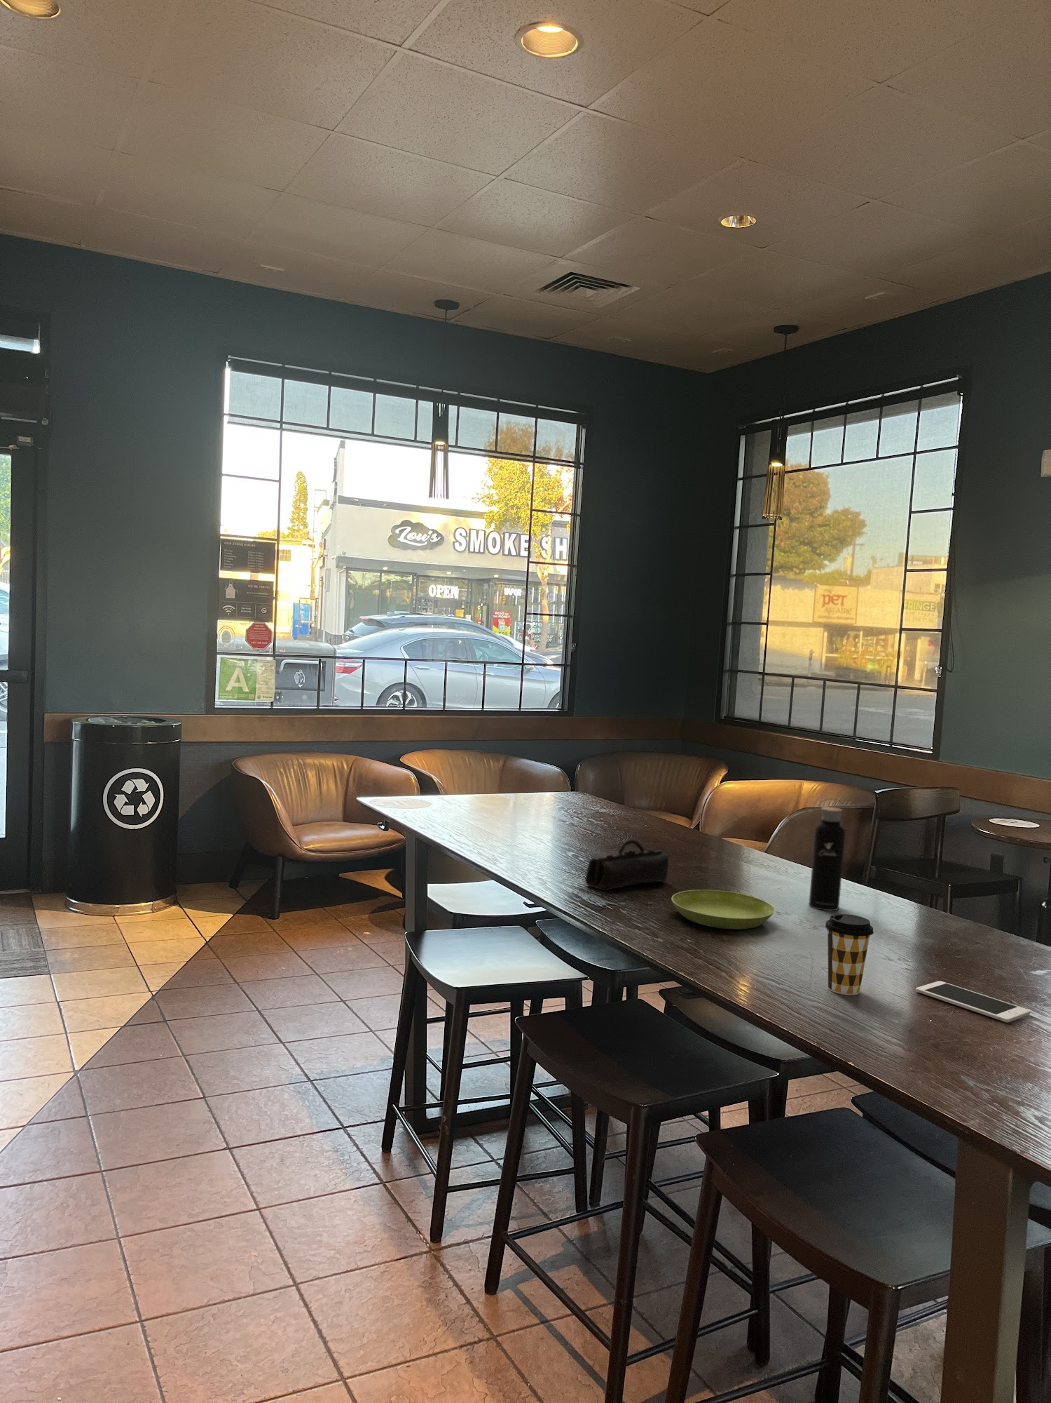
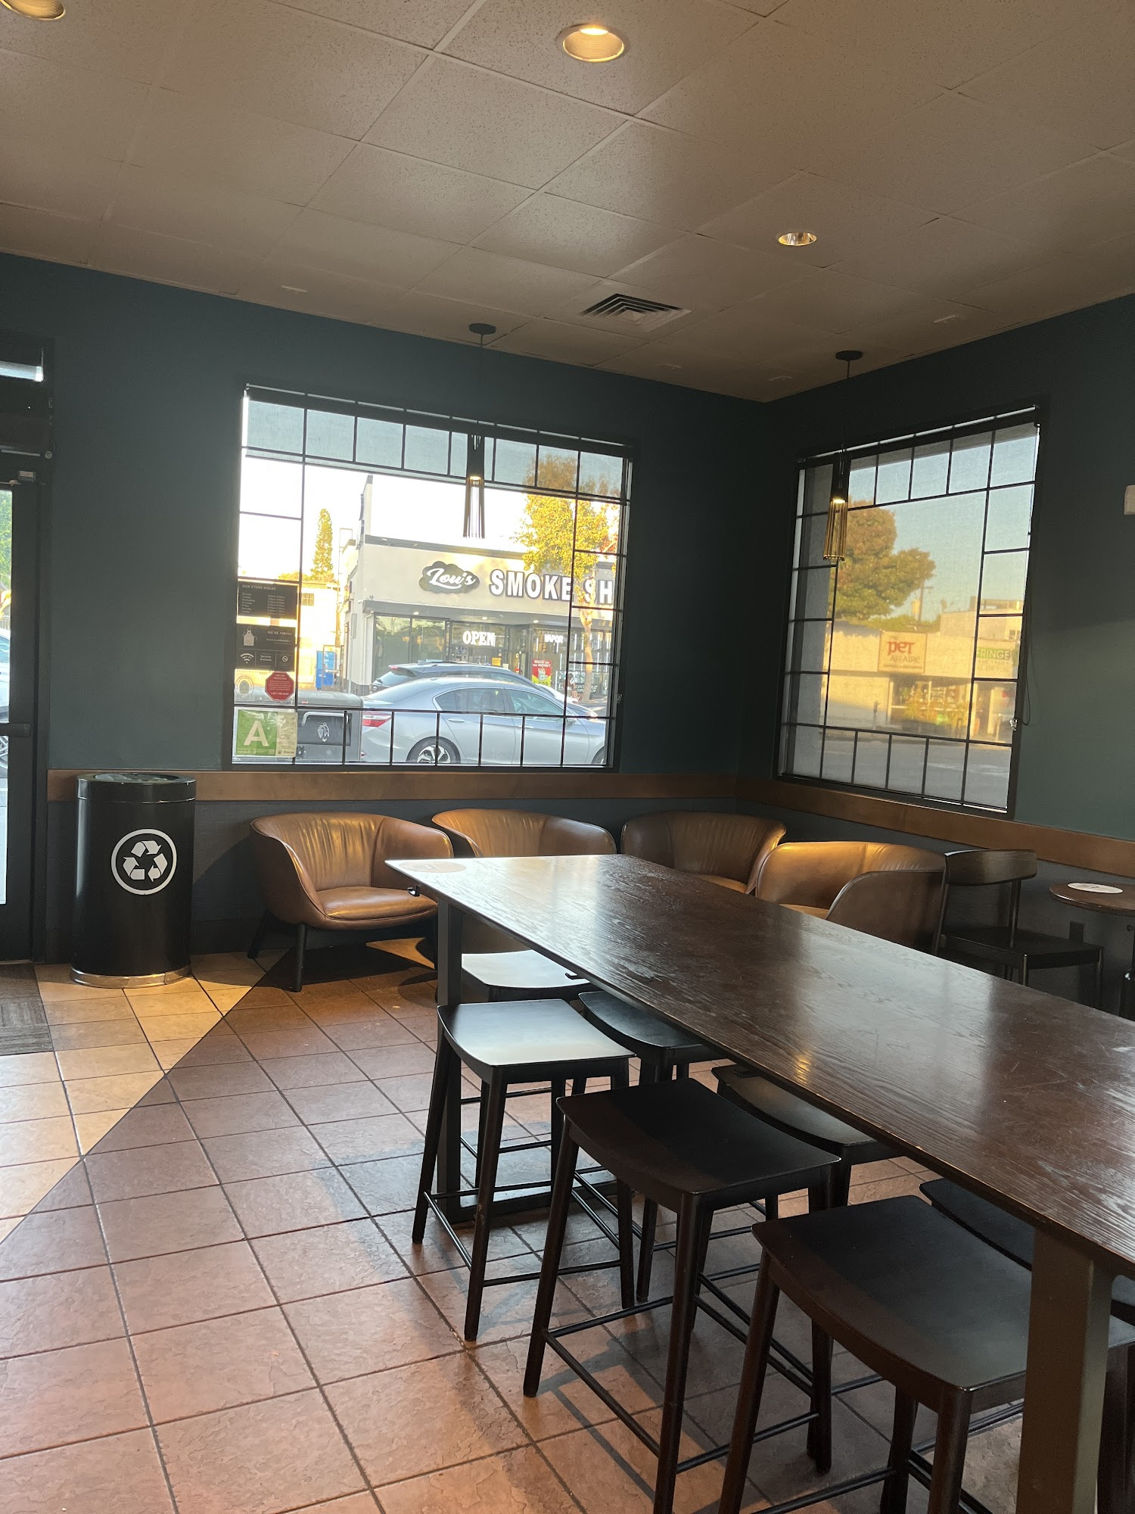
- water bottle (828, 853)
- coffee cup (847, 954)
- saucer (722, 910)
- pencil case (628, 862)
- cell phone (972, 1001)
